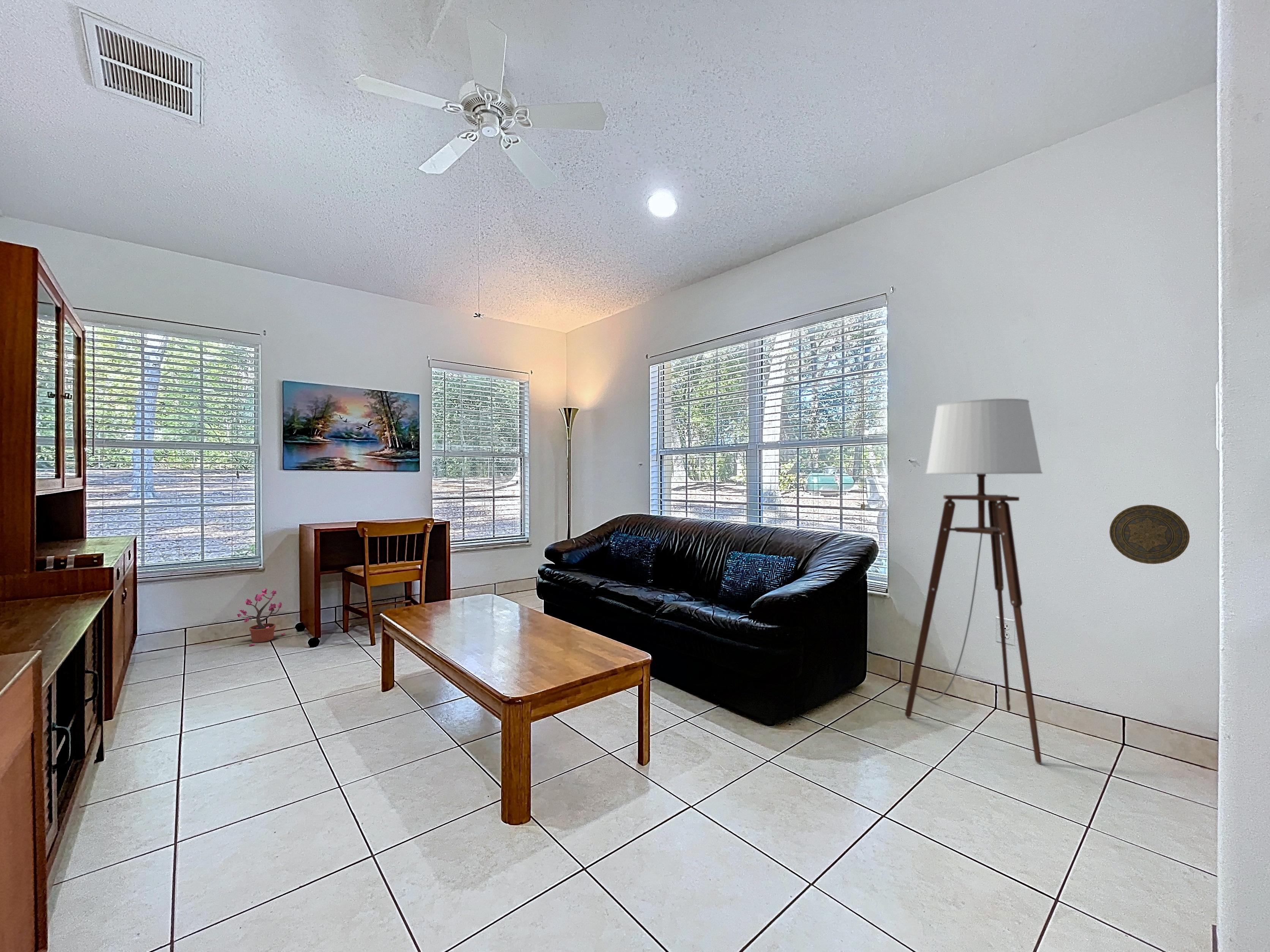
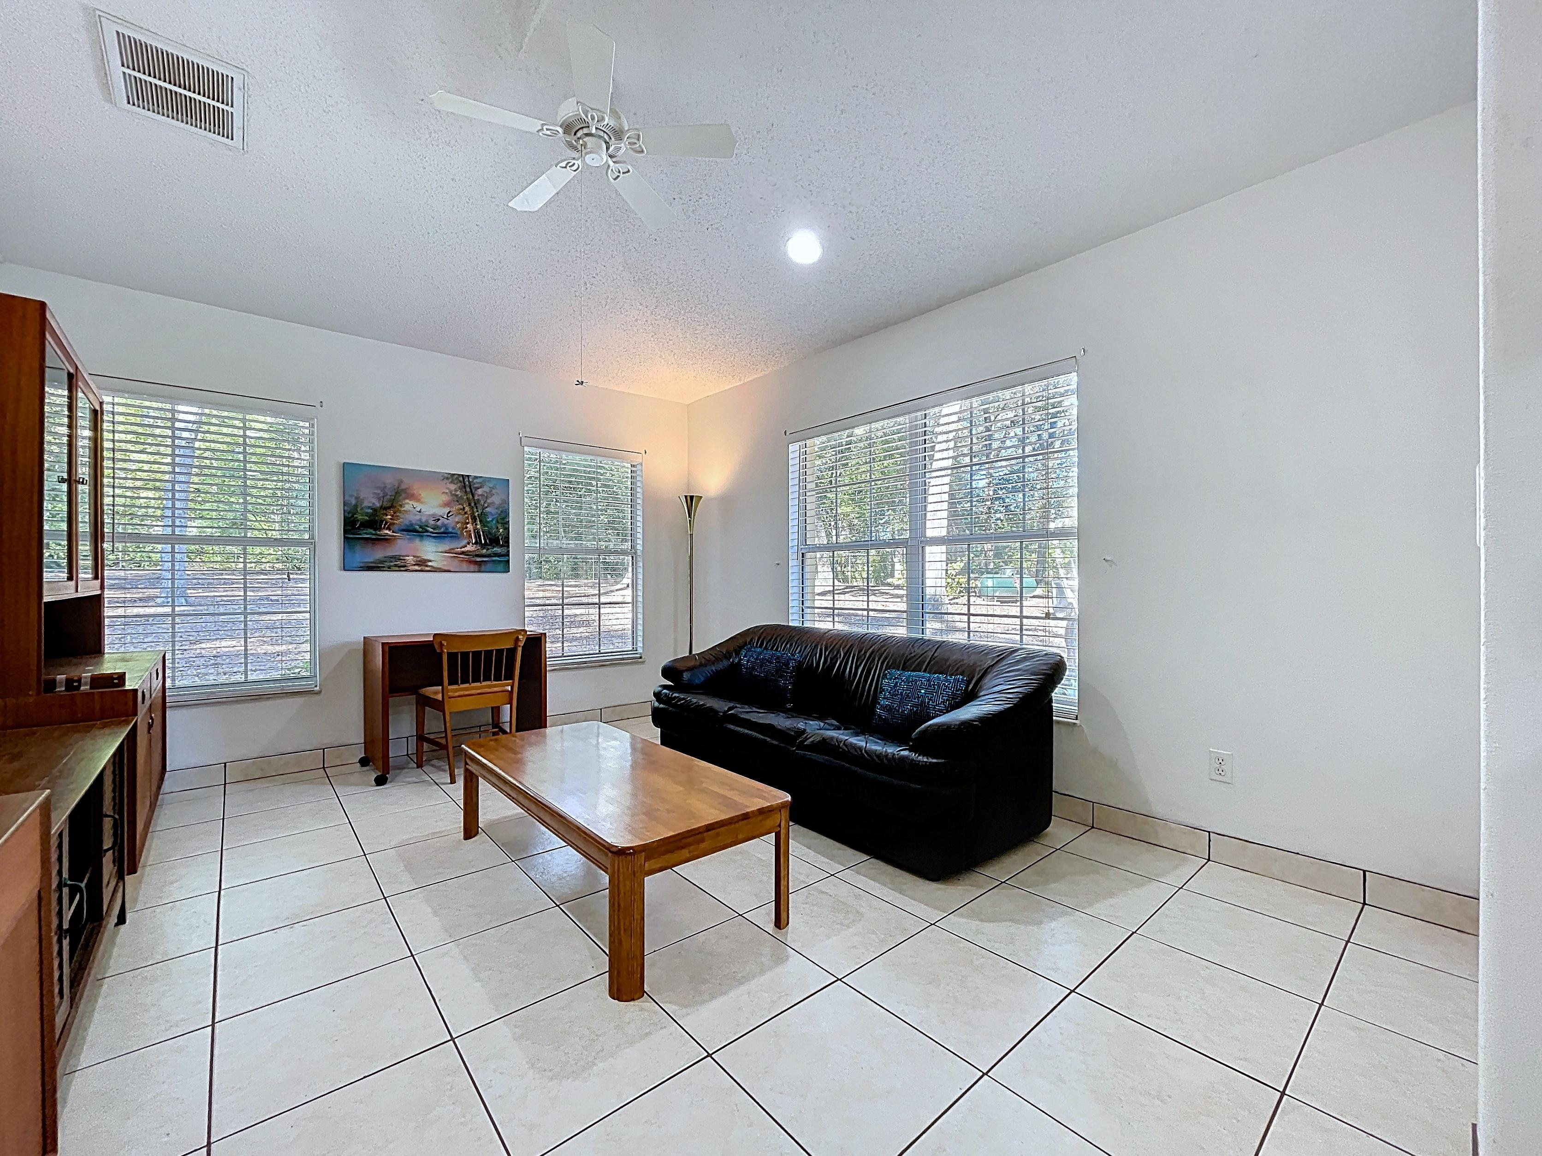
- potted plant (260, 615)
- decorative plate (1147, 534)
- floor lamp (976, 565)
